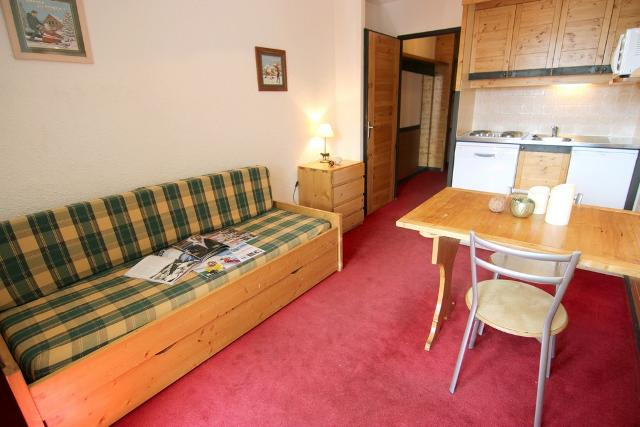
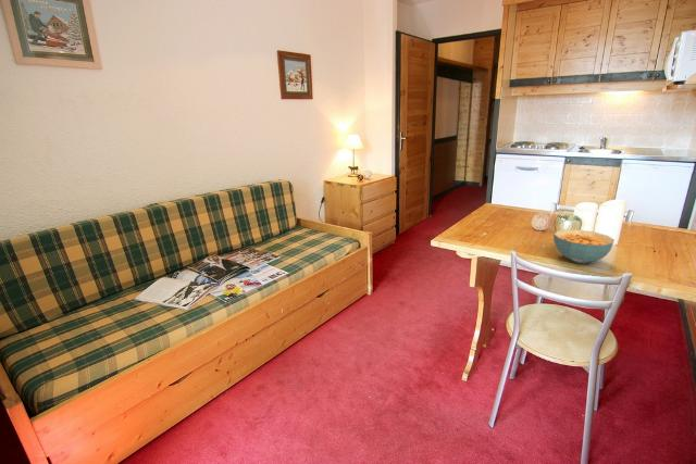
+ cereal bowl (581, 248)
